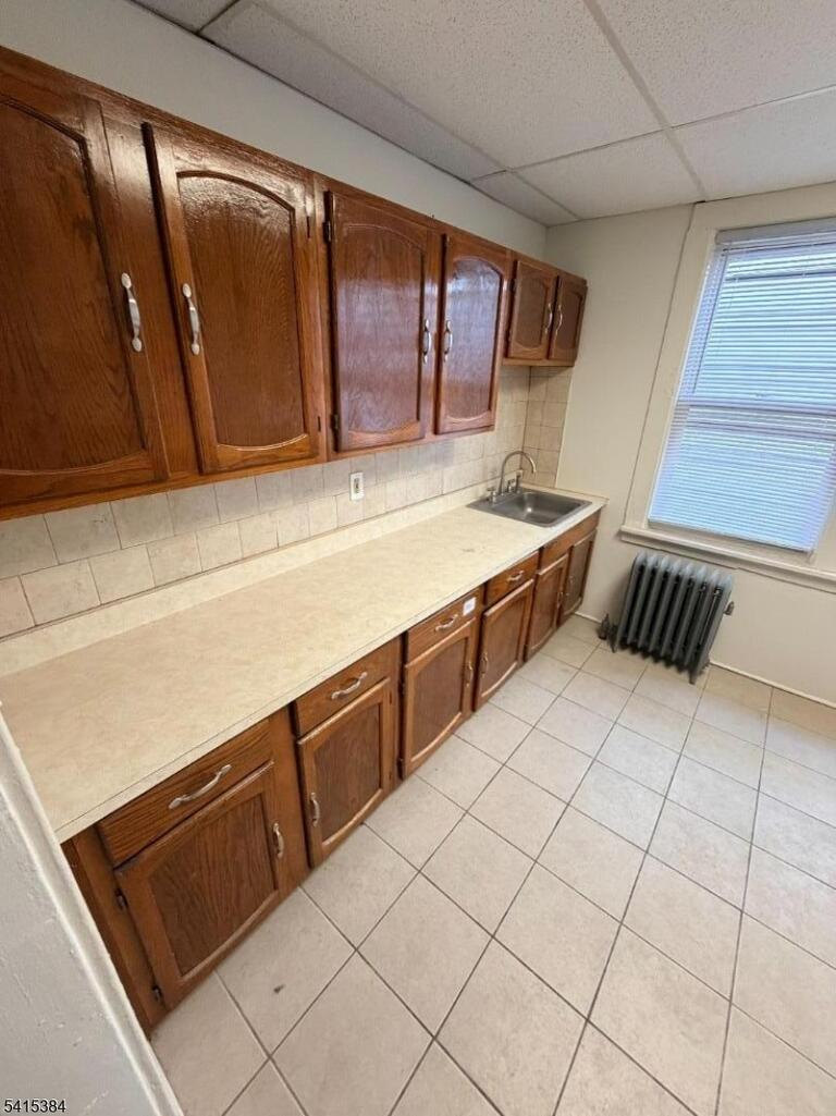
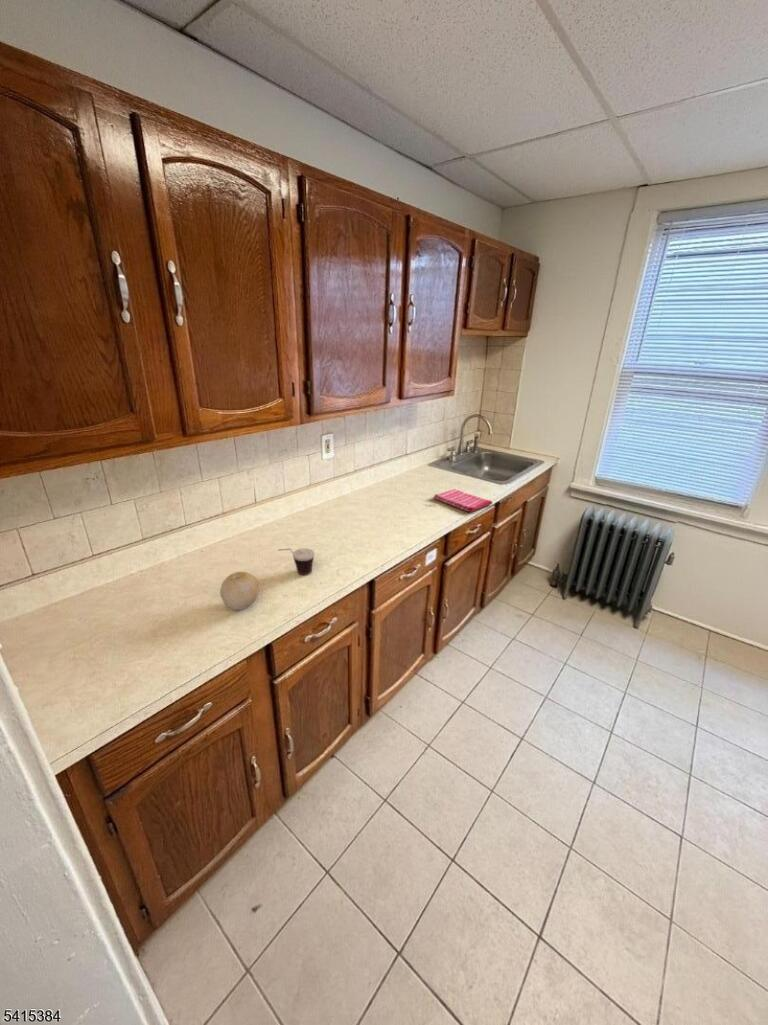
+ cup (296, 559)
+ fruit (239, 591)
+ dish towel (462, 499)
